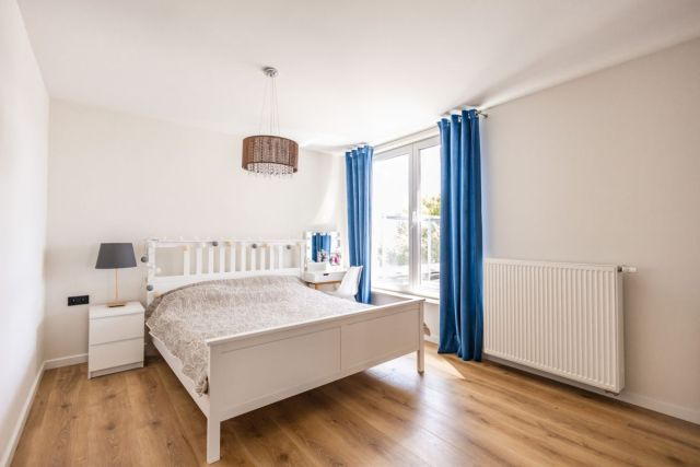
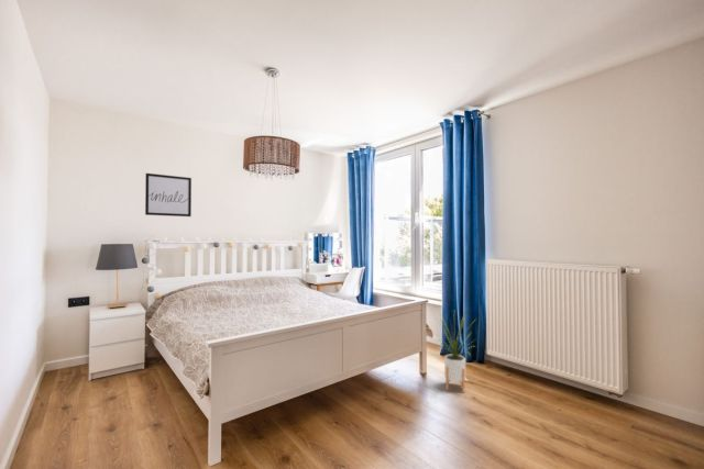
+ wall art (168, 196)
+ house plant (454, 347)
